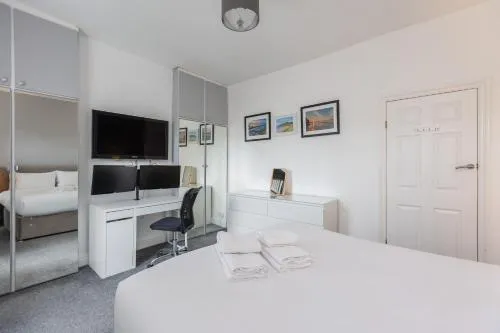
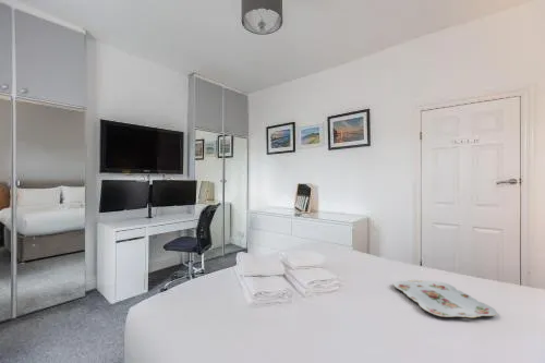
+ serving tray (438, 297)
